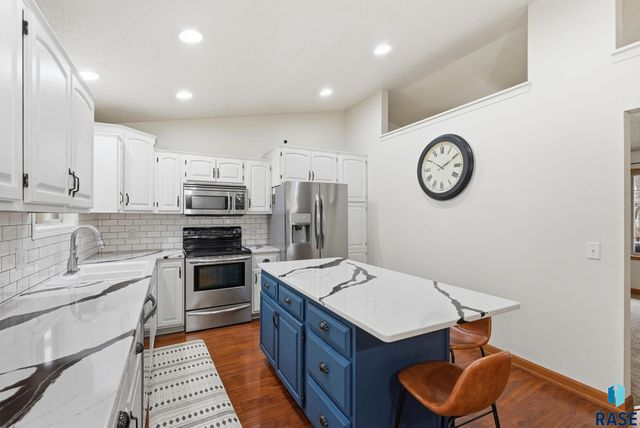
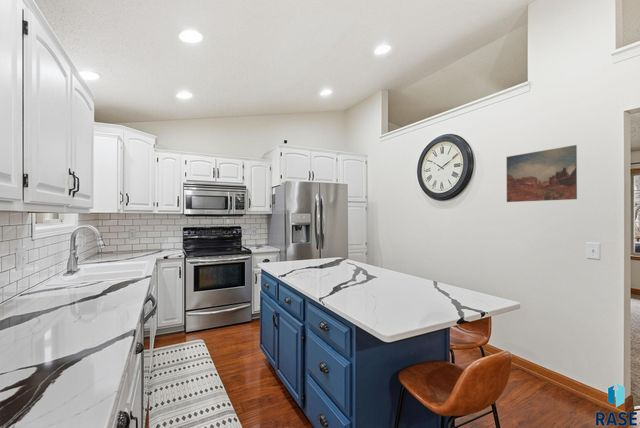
+ wall art (538, 176)
